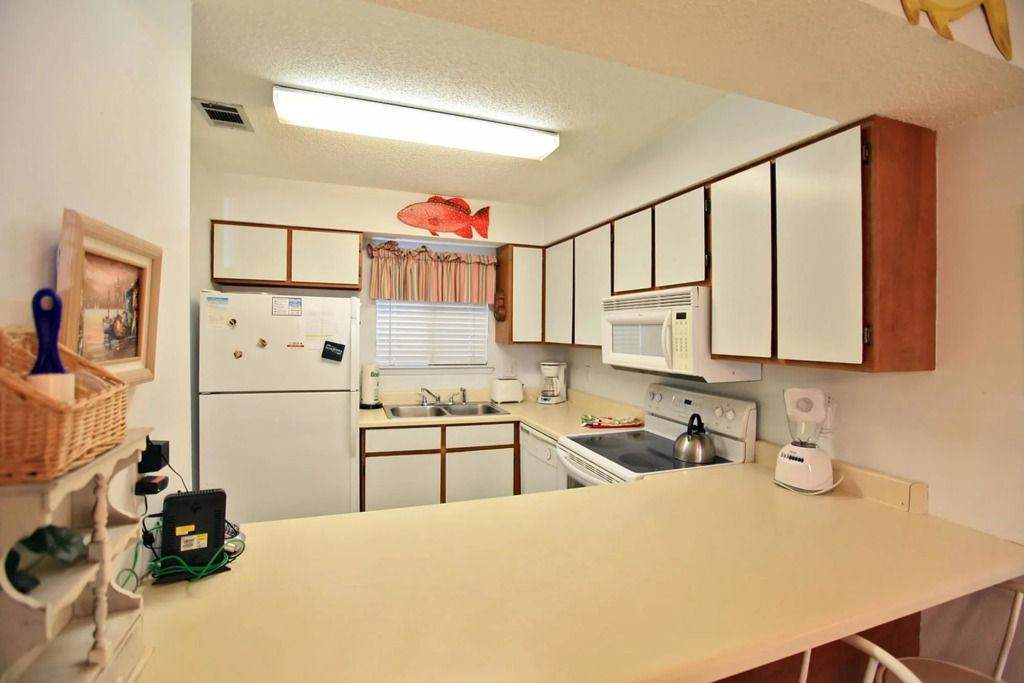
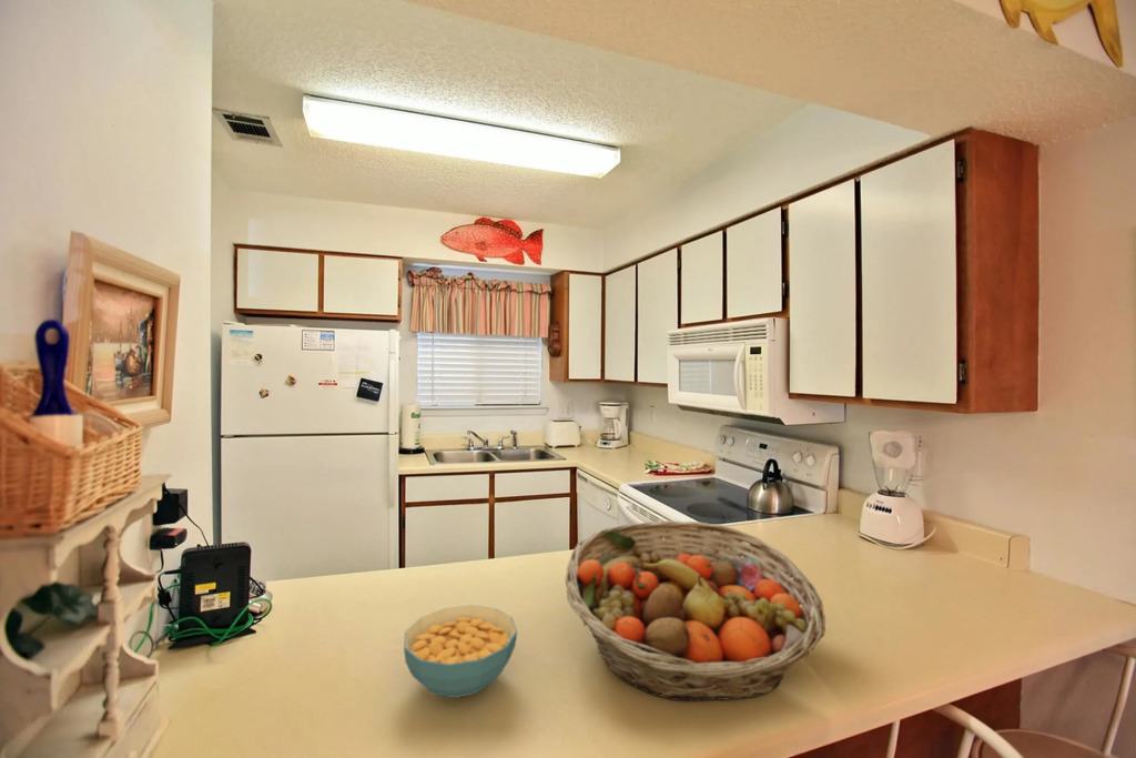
+ fruit basket (687, 598)
+ cereal bowl (460, 658)
